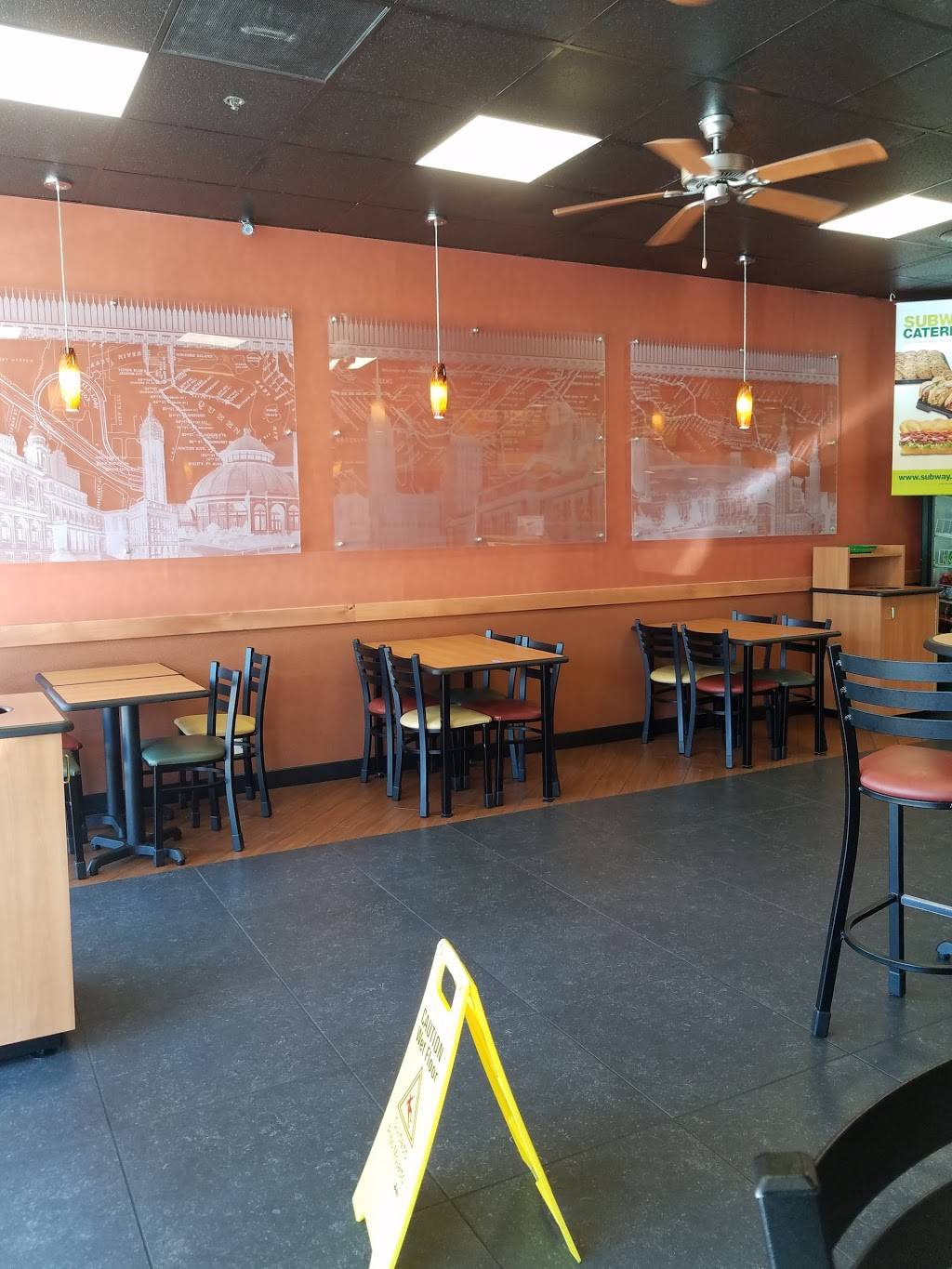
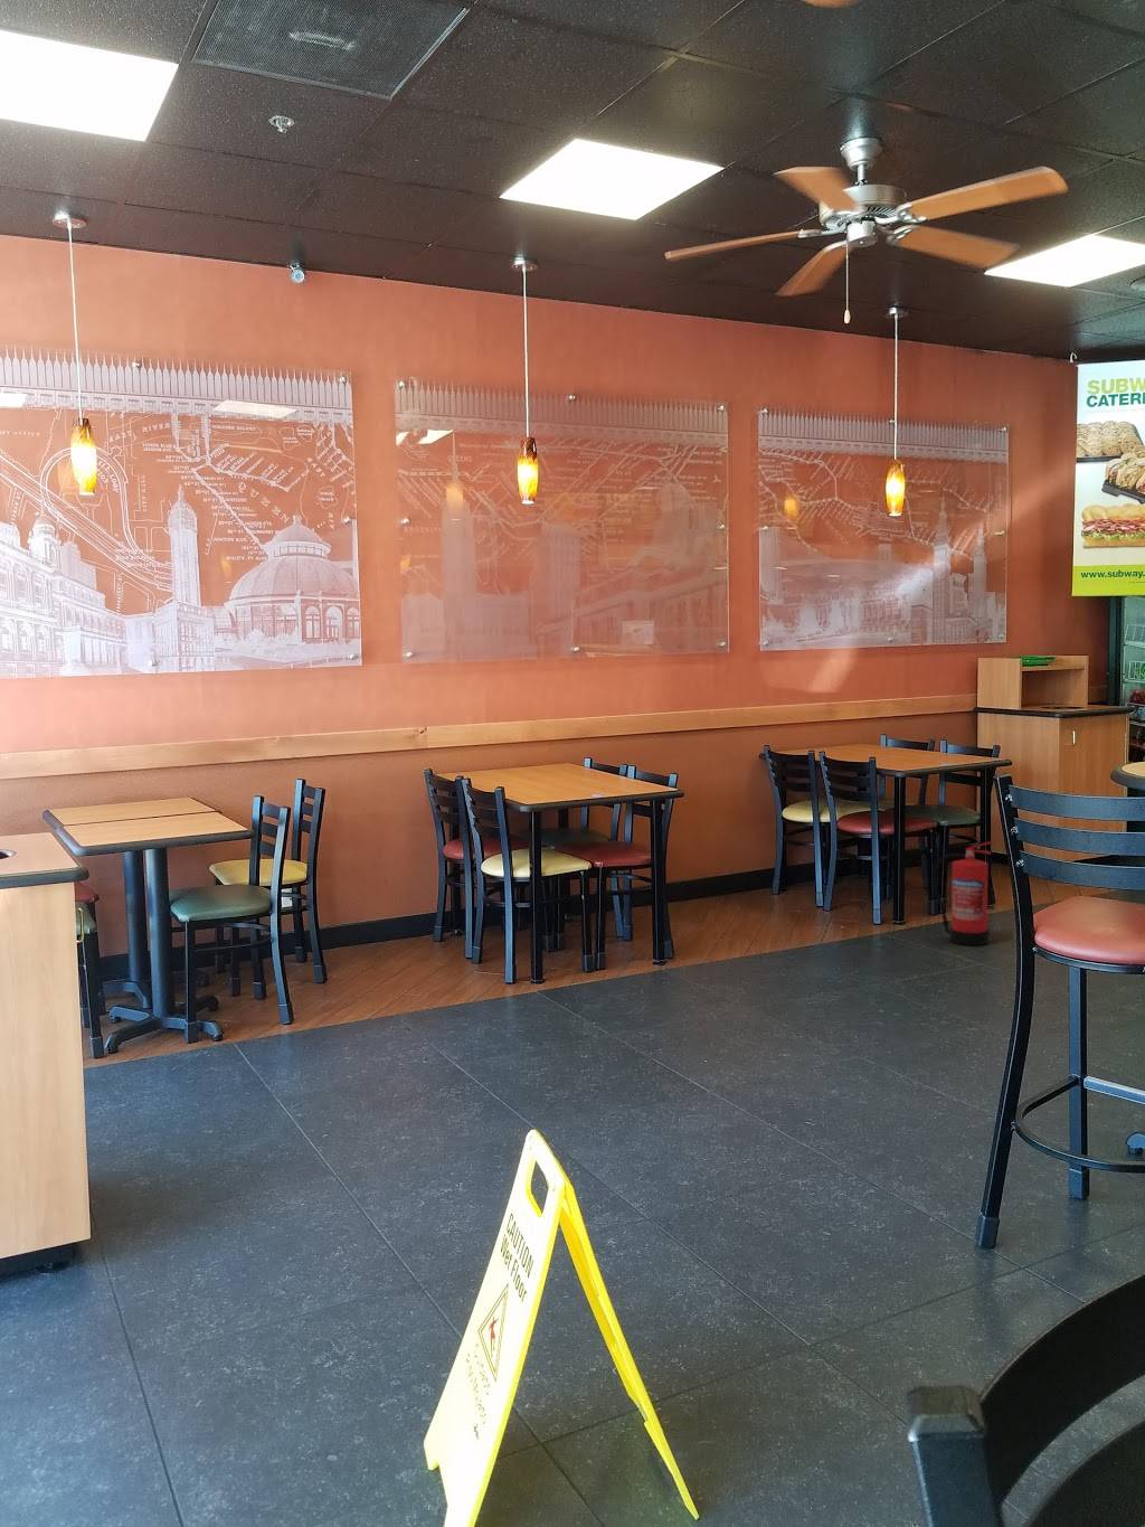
+ fire extinguisher (960, 889)
